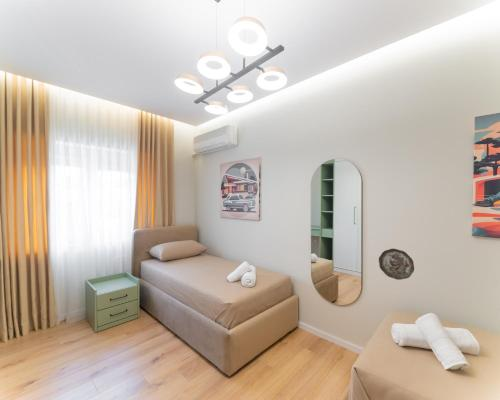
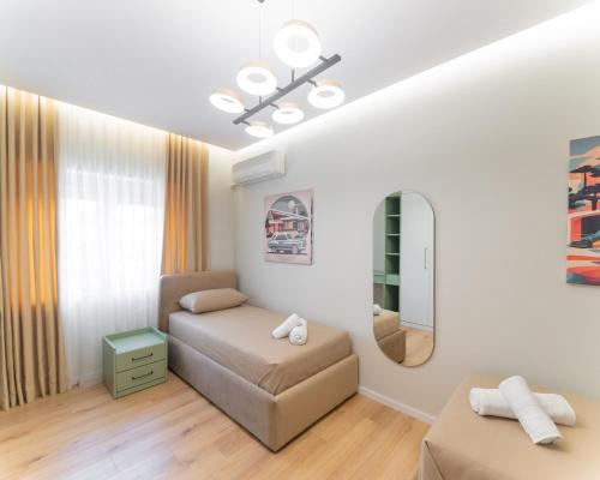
- decorative plate (395, 263)
